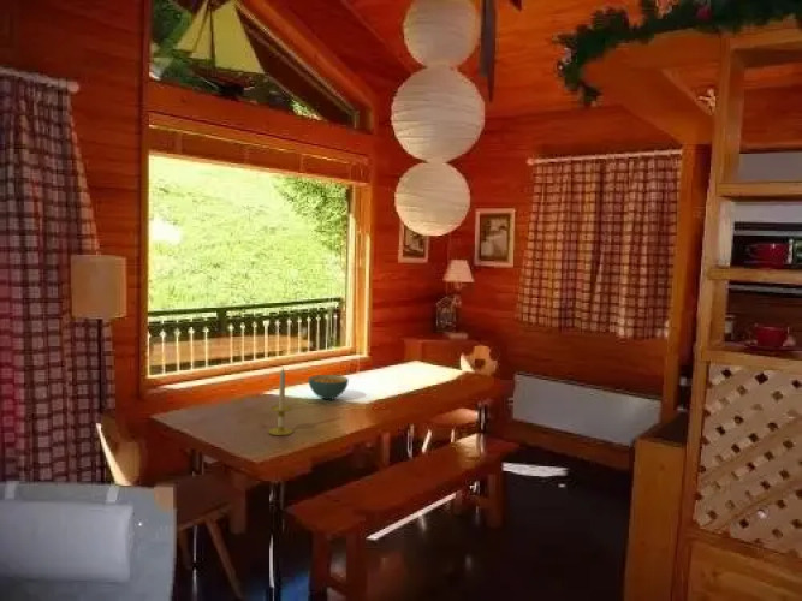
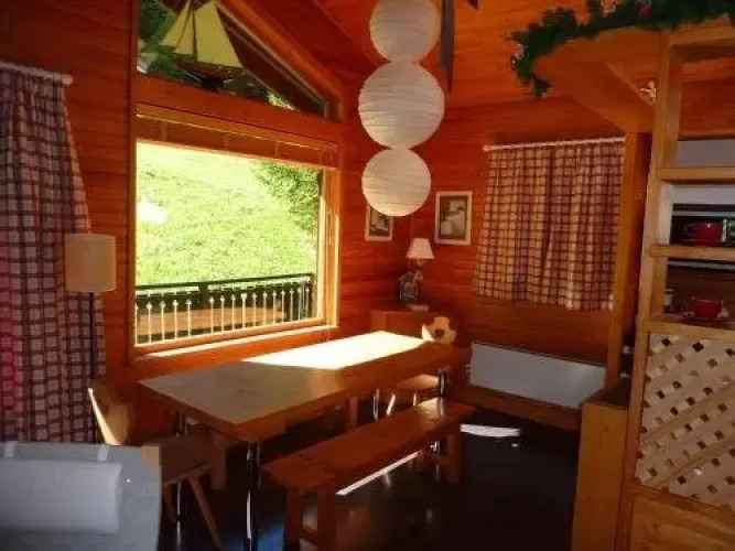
- cereal bowl (327, 388)
- candle (281, 399)
